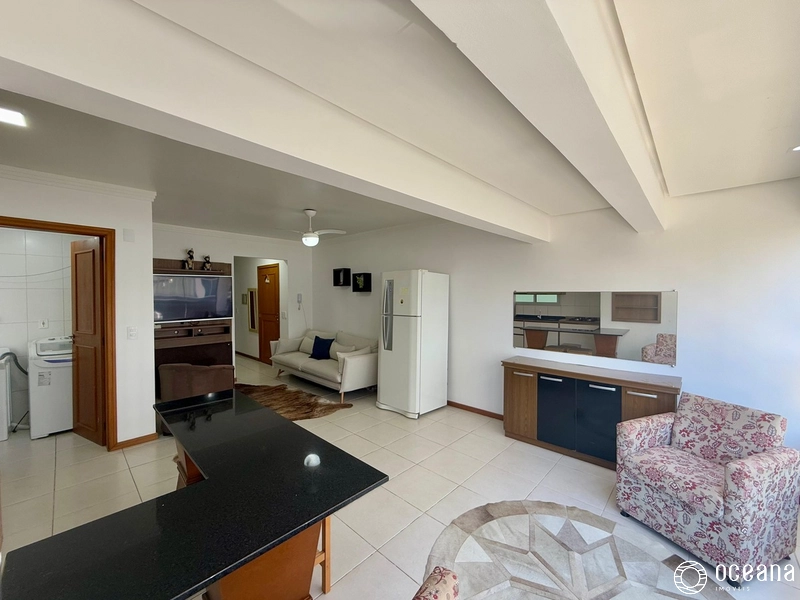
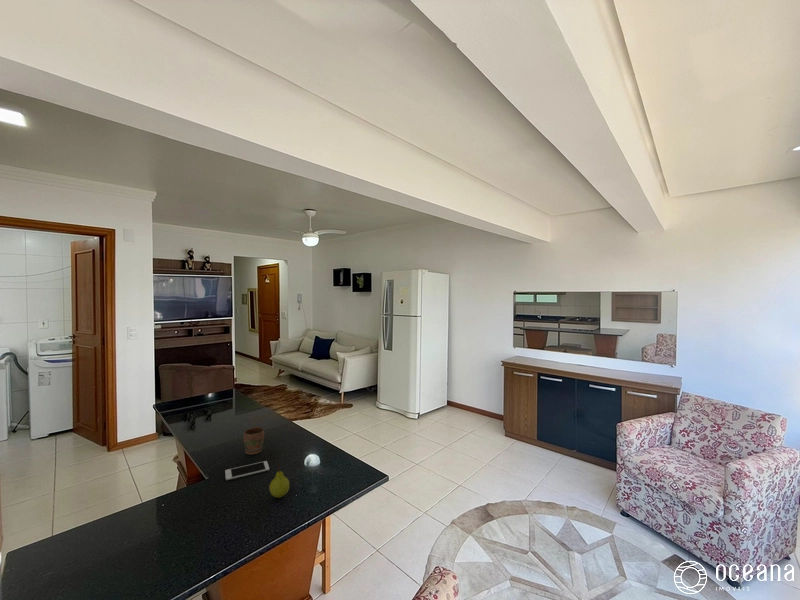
+ cell phone (247, 470)
+ fruit (279, 479)
+ mug (254, 440)
